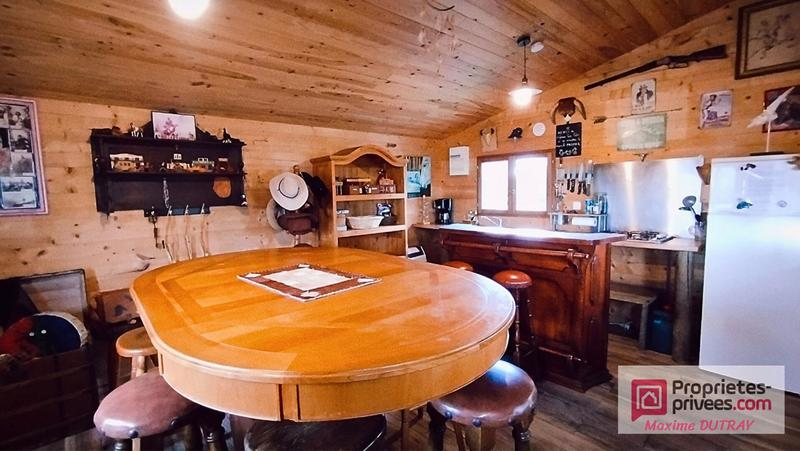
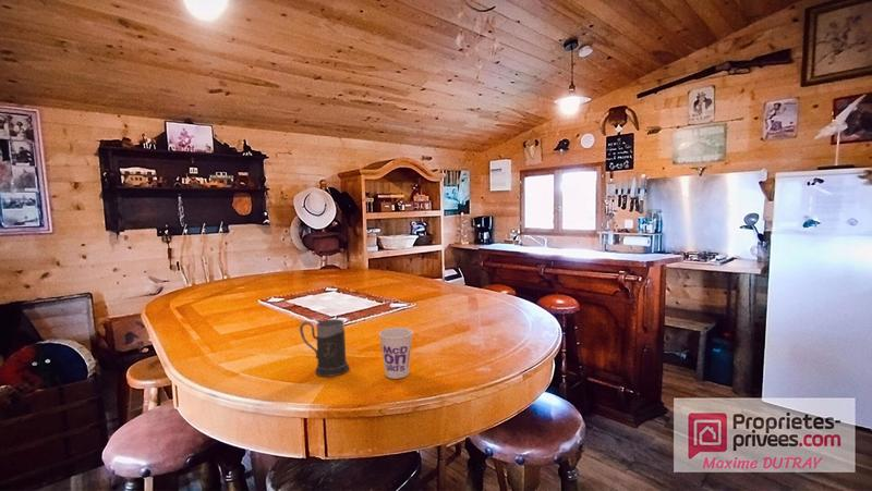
+ cup (396, 353)
+ mug (324, 345)
